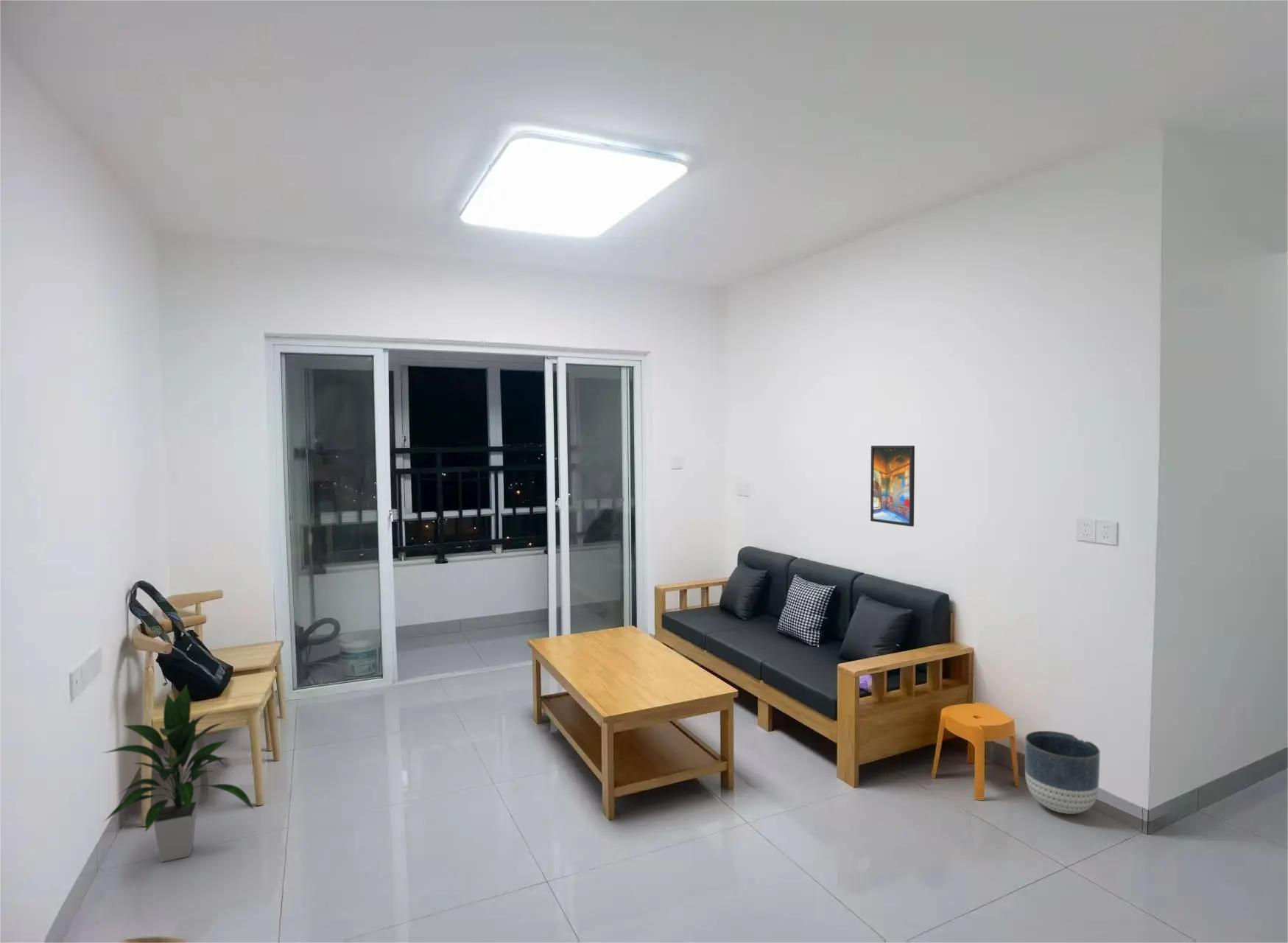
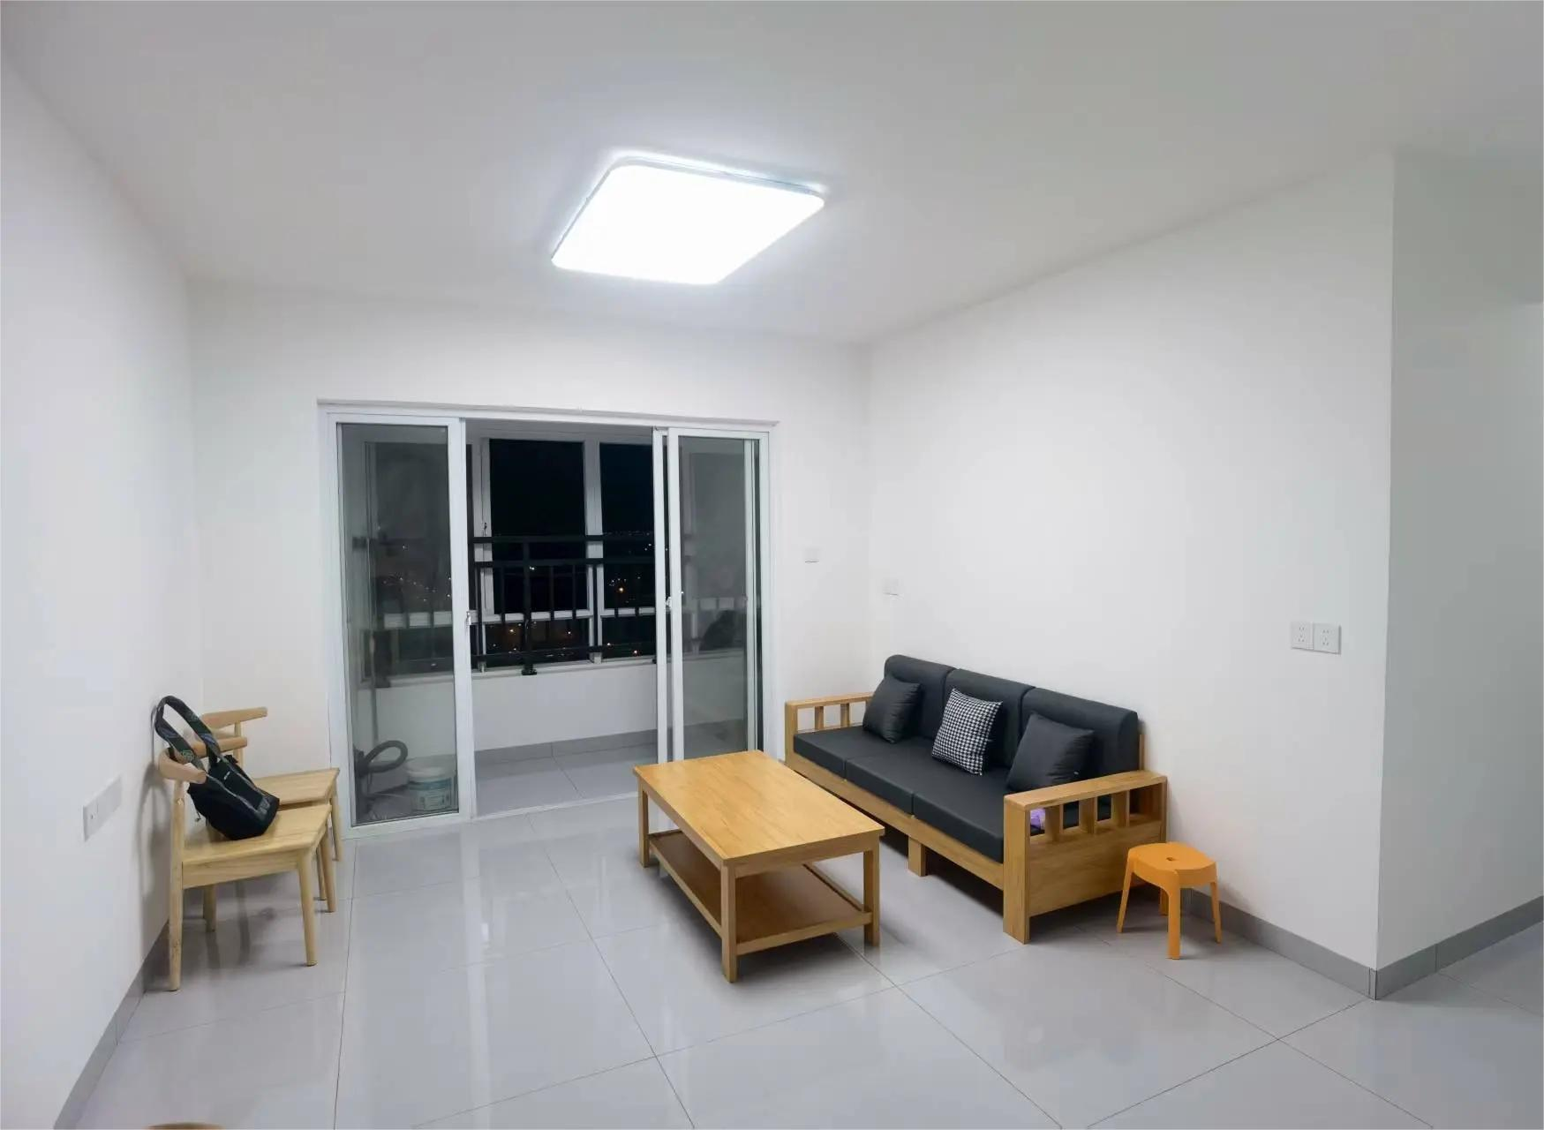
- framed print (892, 485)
- planter (1060, 776)
- indoor plant (180, 775)
